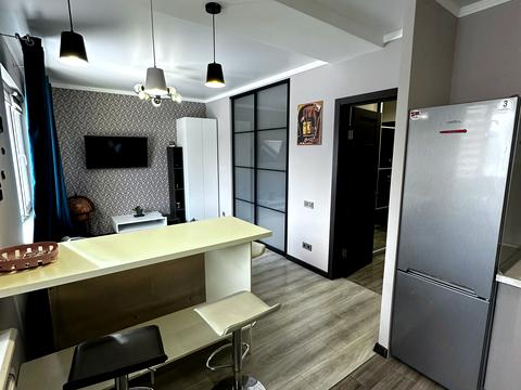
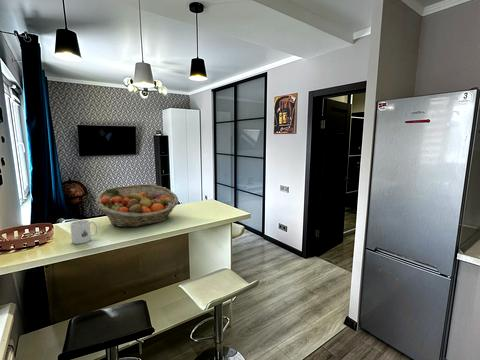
+ fruit basket (139, 204)
+ mug (84, 230)
